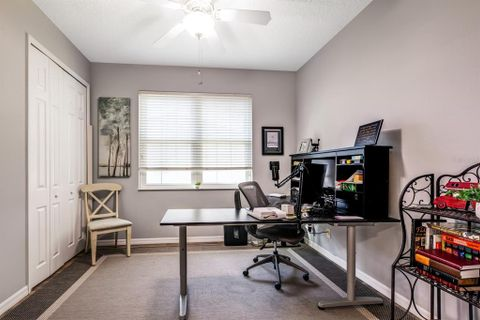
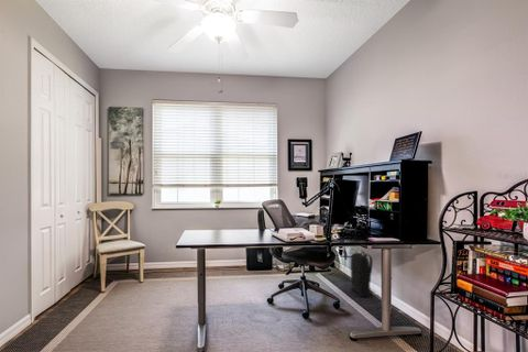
+ backpack (363, 271)
